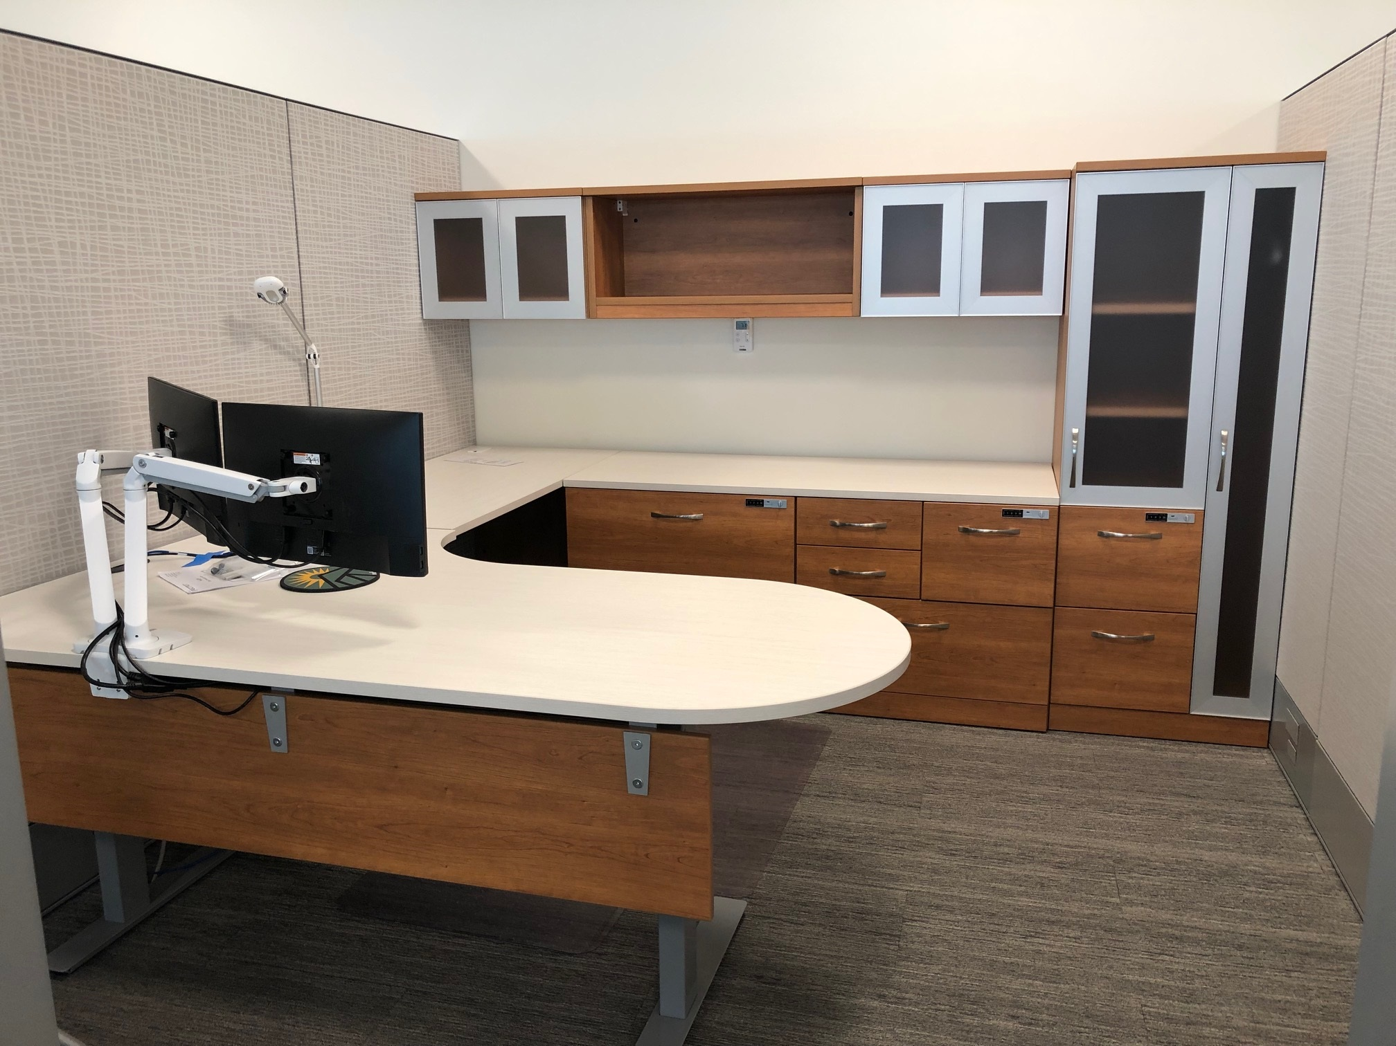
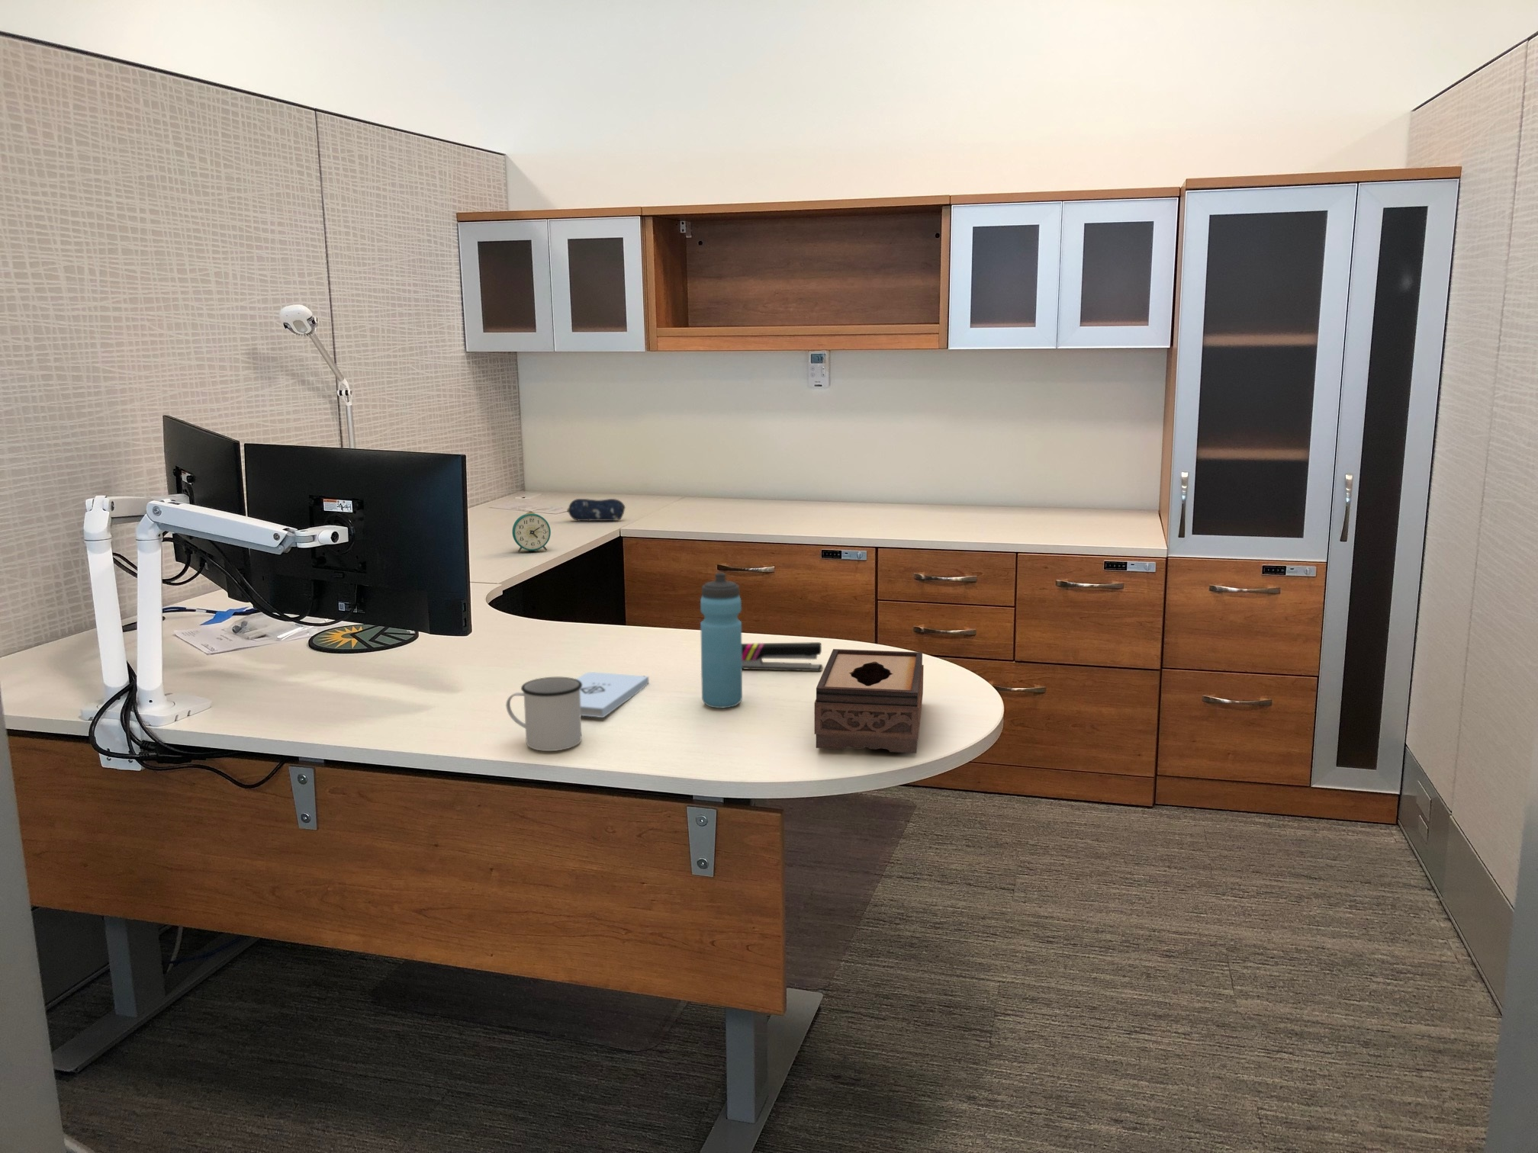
+ notepad (595, 693)
+ mug (544, 713)
+ alarm clock (530, 530)
+ water bottle (721, 638)
+ stapler (774, 655)
+ pencil case (596, 510)
+ tissue box (872, 696)
